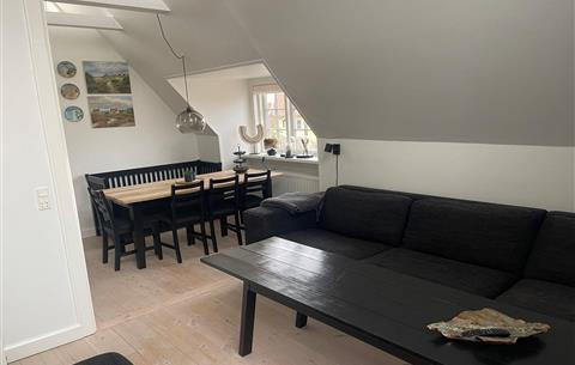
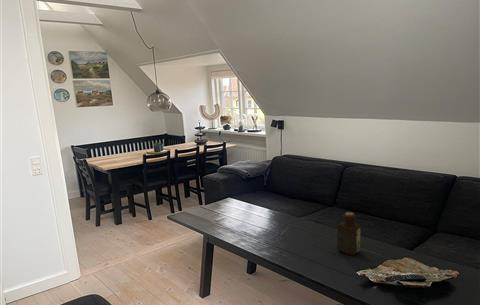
+ bottle (348, 232)
